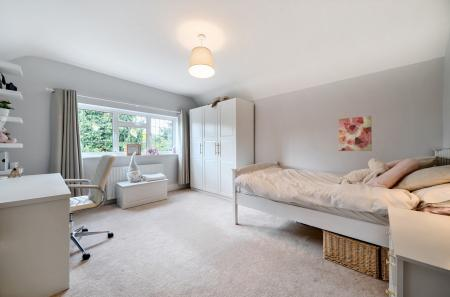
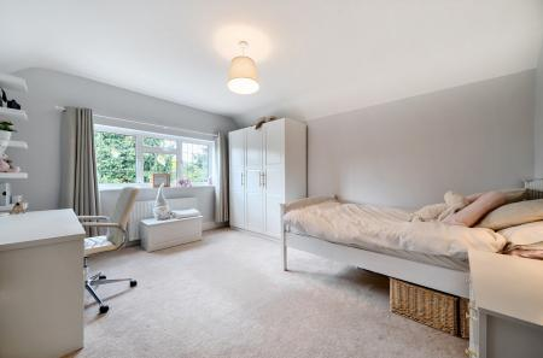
- wall art (354, 134)
